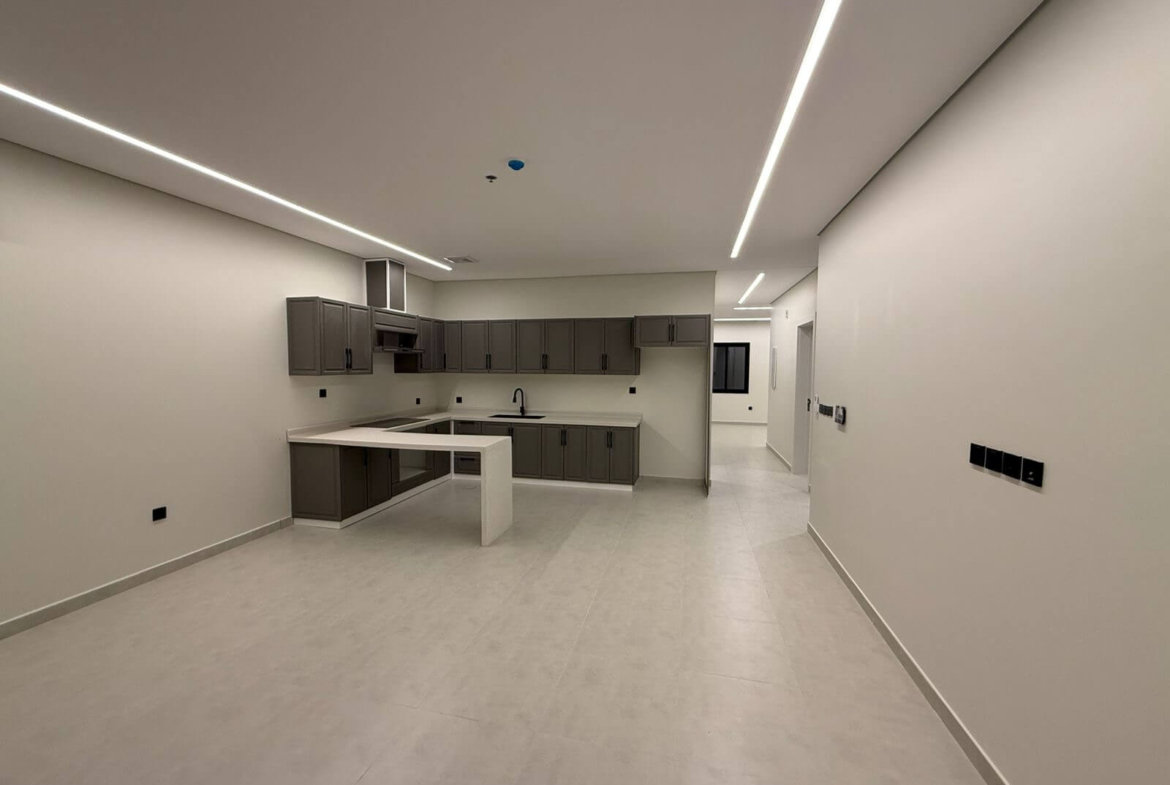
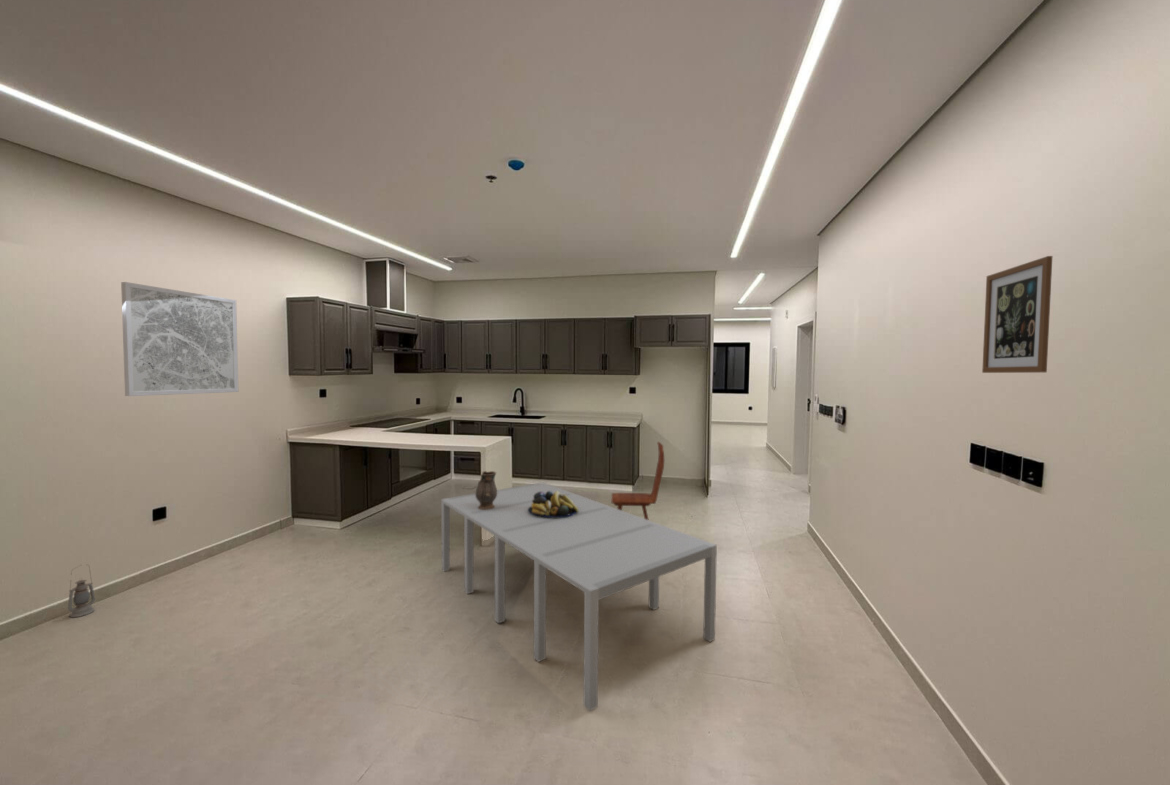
+ fruit bowl (553, 501)
+ wall art (186, 343)
+ dining chair (638, 498)
+ lantern (81, 588)
+ dining table (558, 559)
+ wall art (1013, 320)
+ ceramic pitcher (486, 489)
